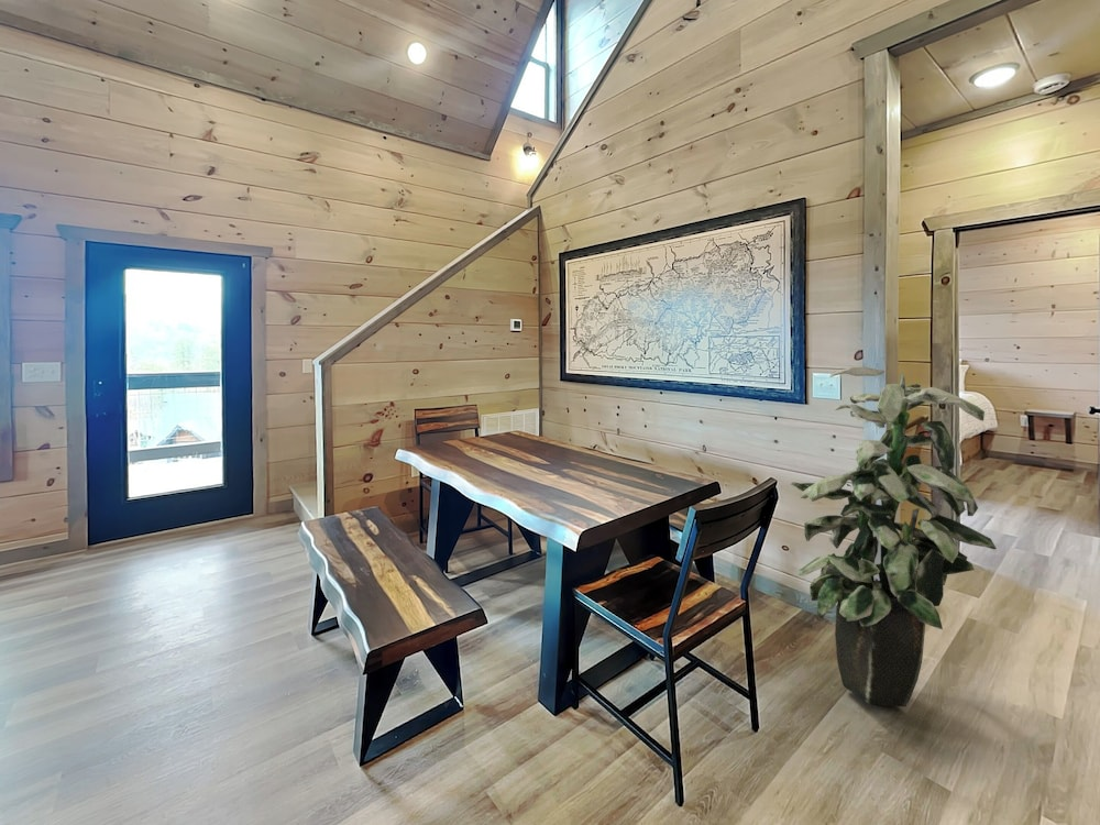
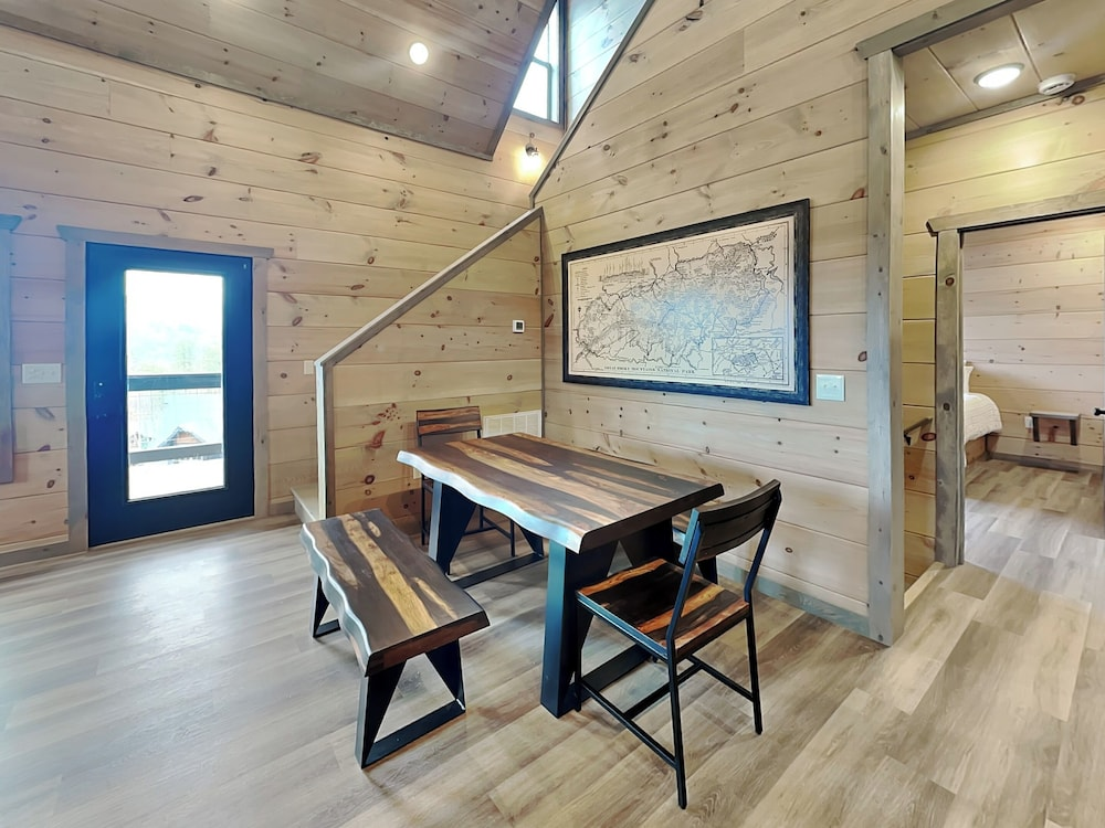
- indoor plant (878, 528)
